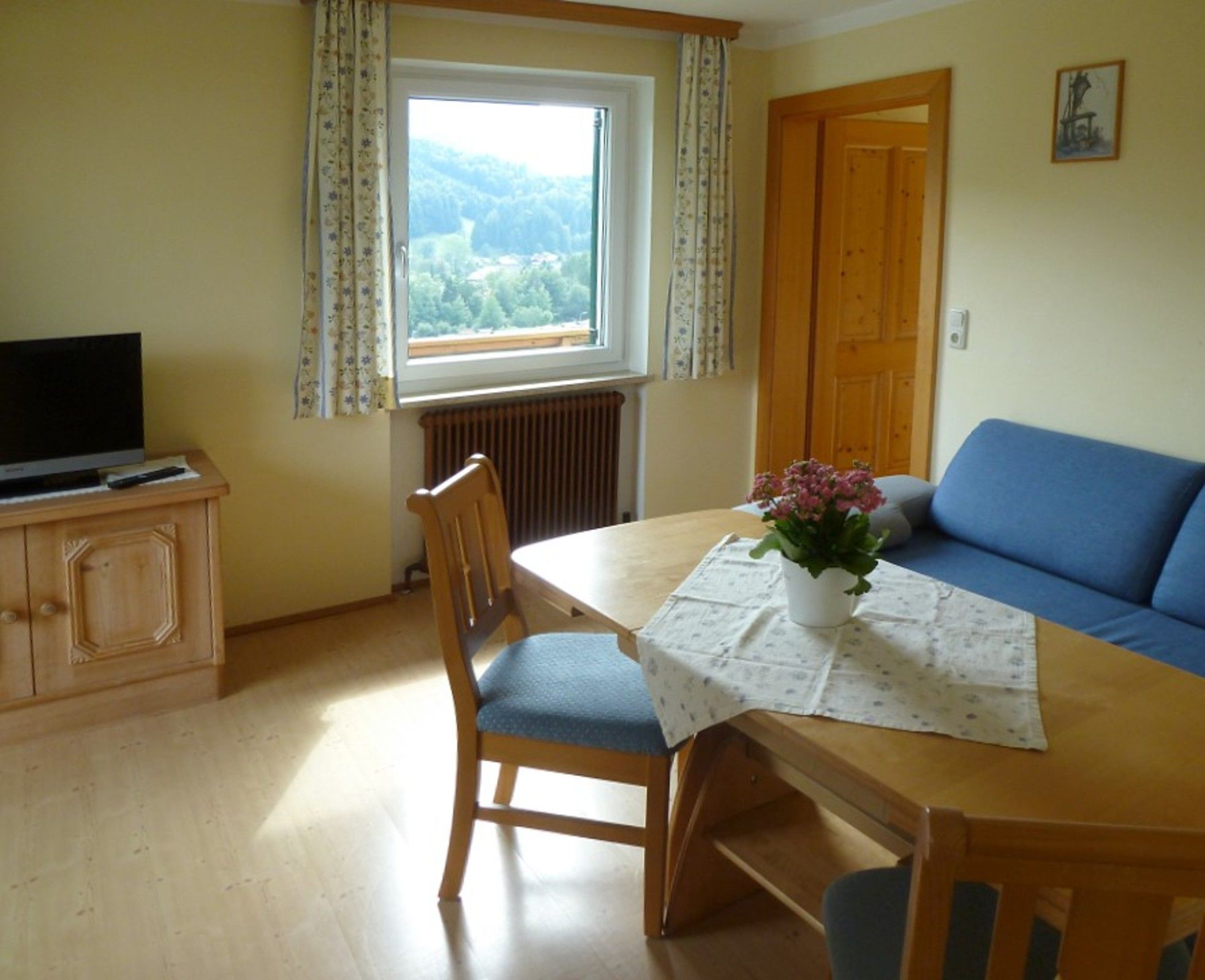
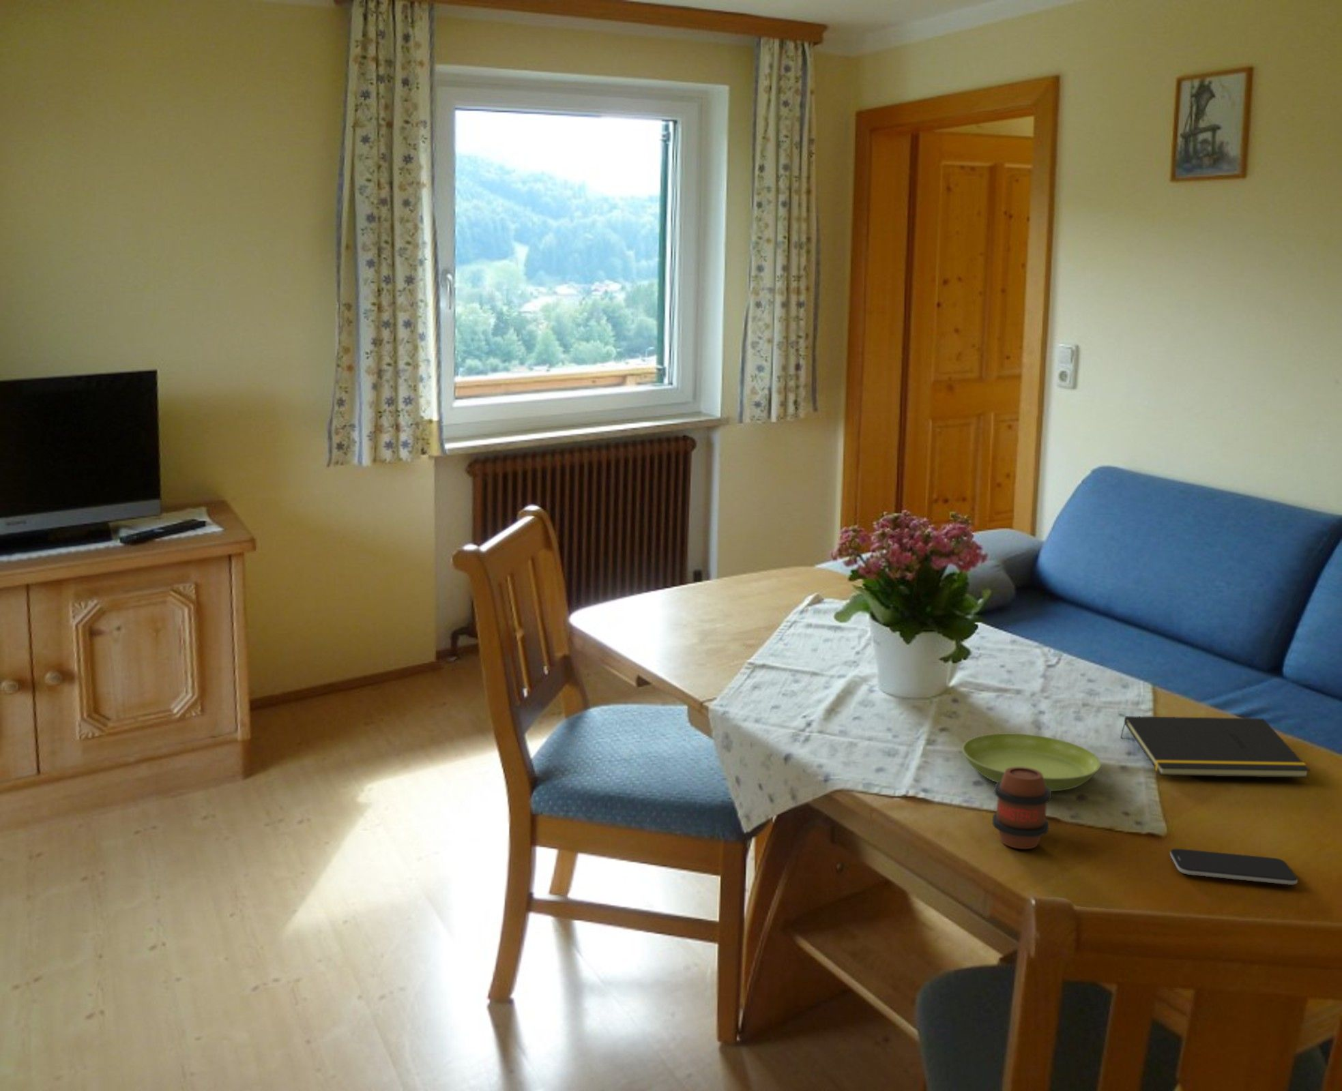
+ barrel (1021, 807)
+ notepad (1213, 745)
+ saucer (1029, 764)
+ smartphone (1232, 866)
